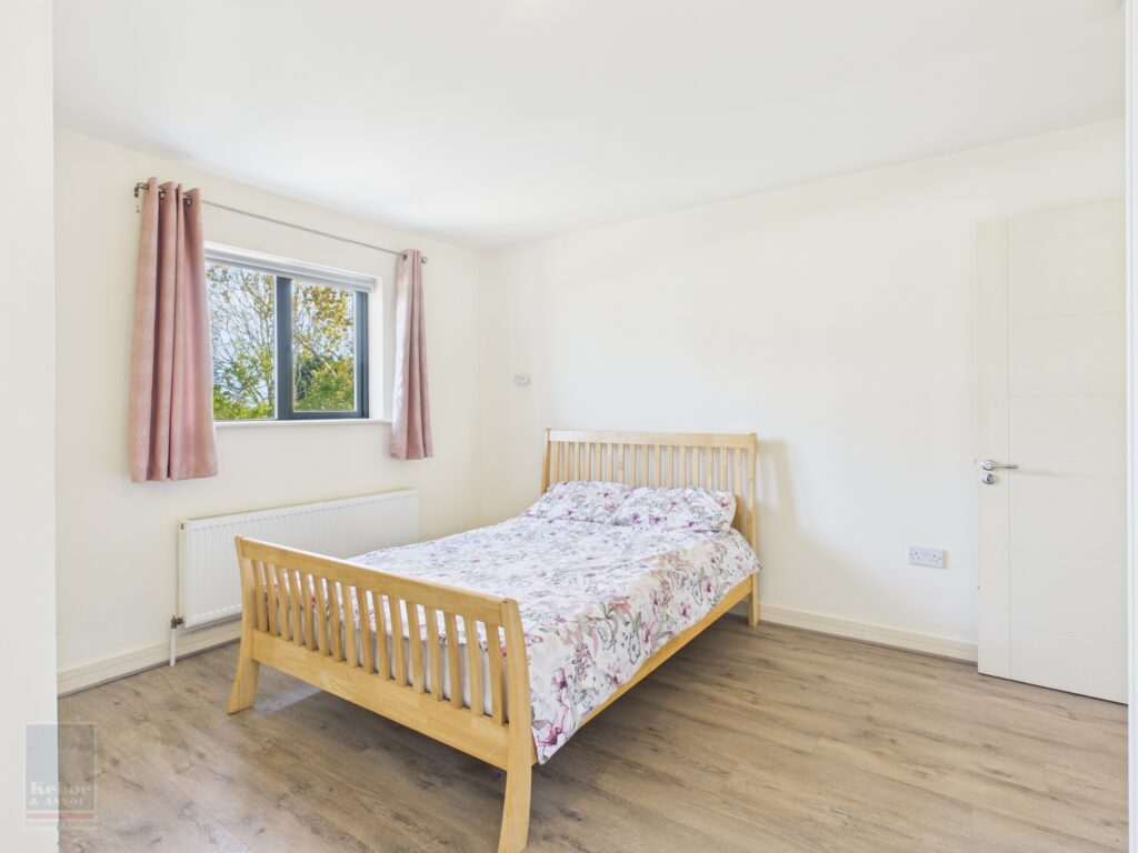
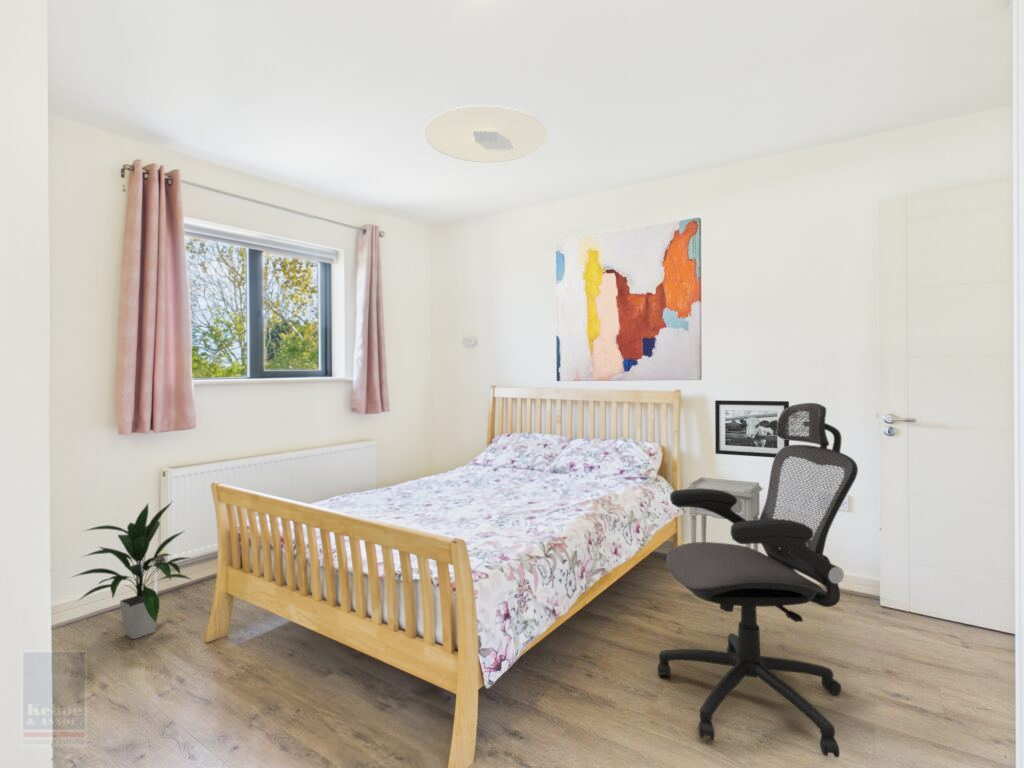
+ nightstand (724, 518)
+ picture frame (751, 428)
+ wall art (623, 305)
+ ceiling light (485, 130)
+ chair (758, 551)
+ indoor plant (138, 570)
